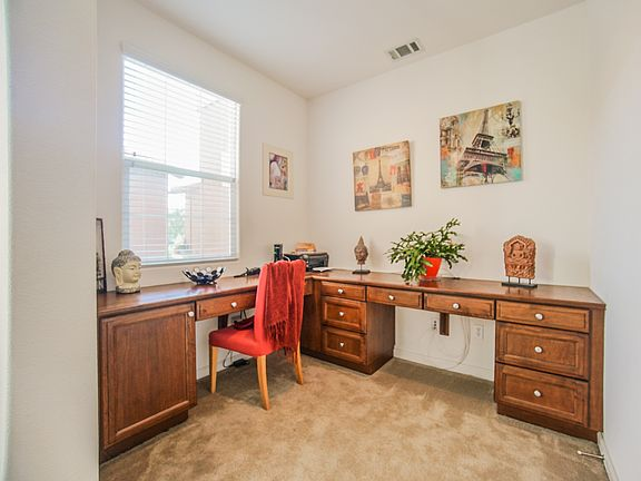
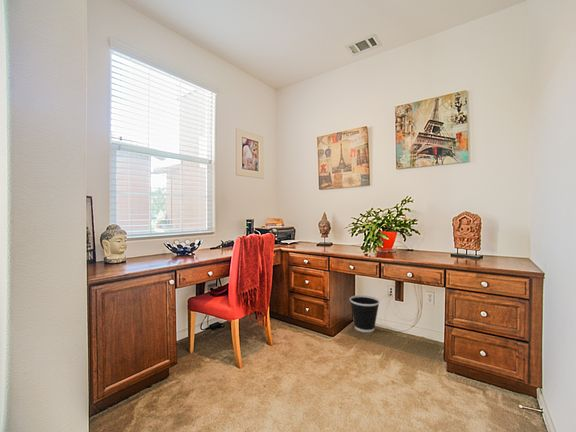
+ wastebasket (364, 313)
